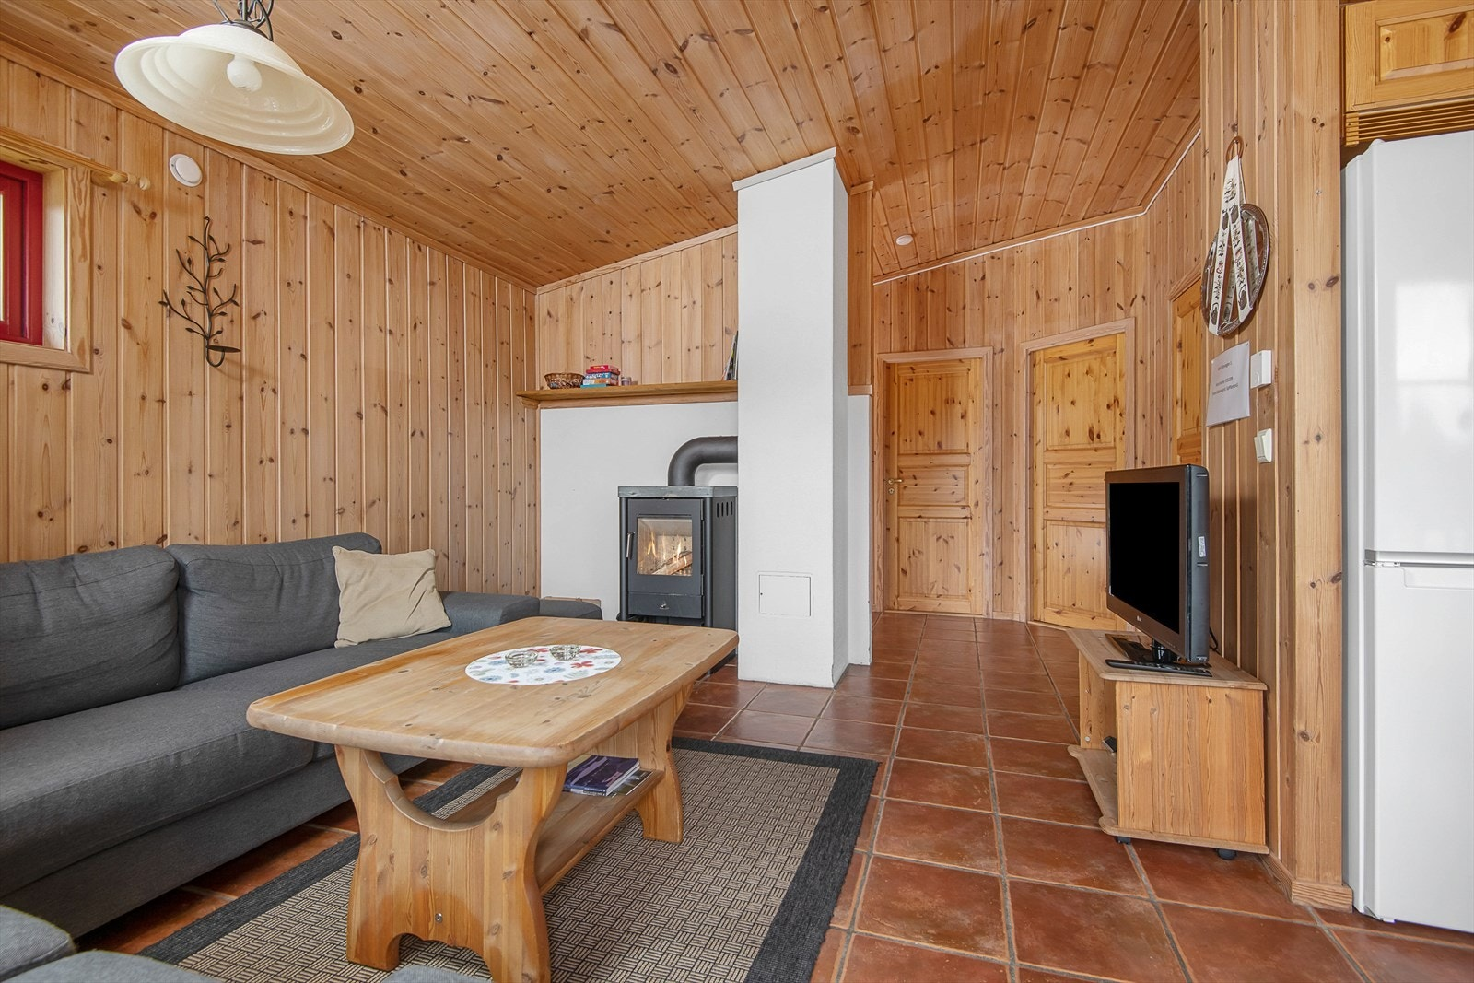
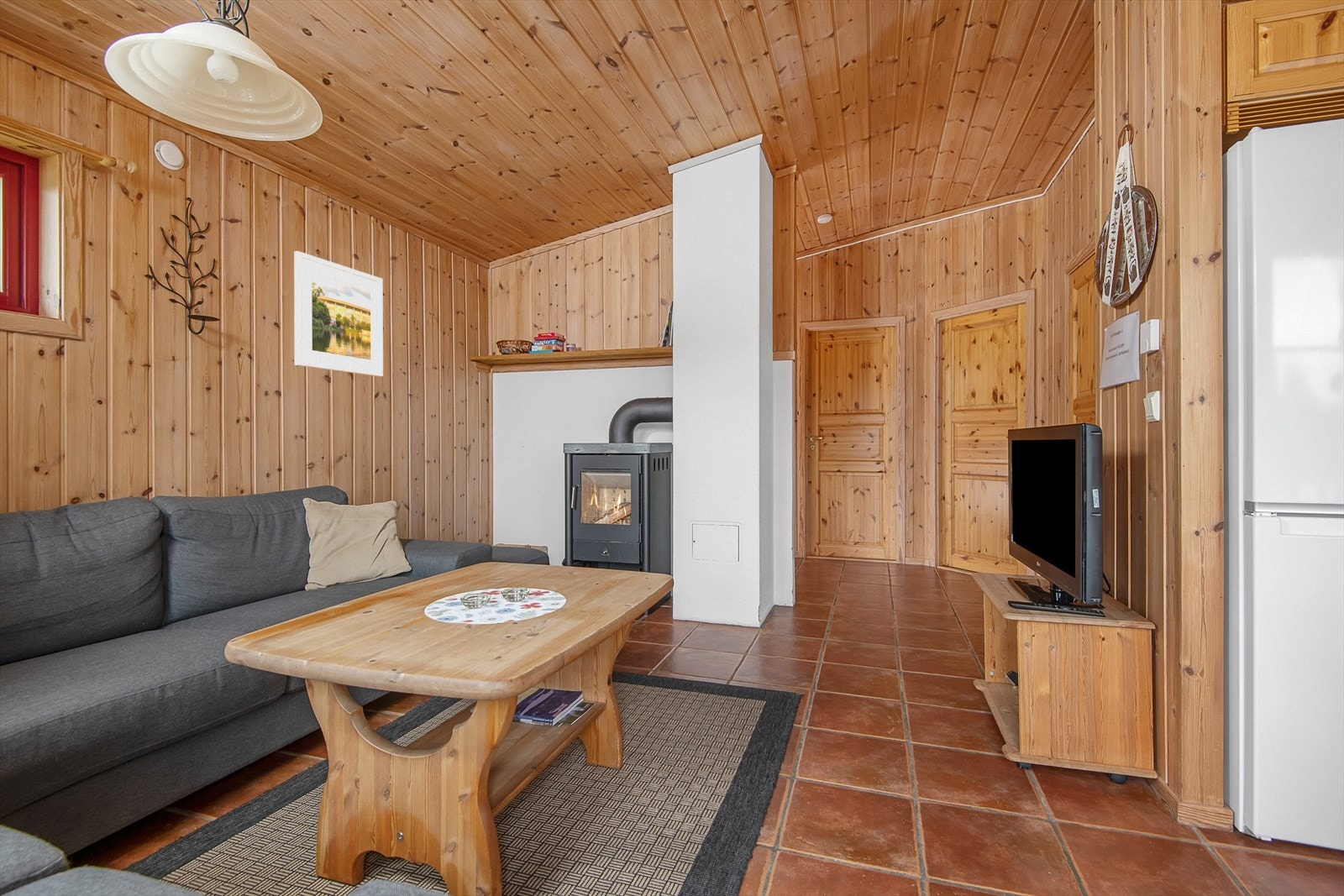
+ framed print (342, 318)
